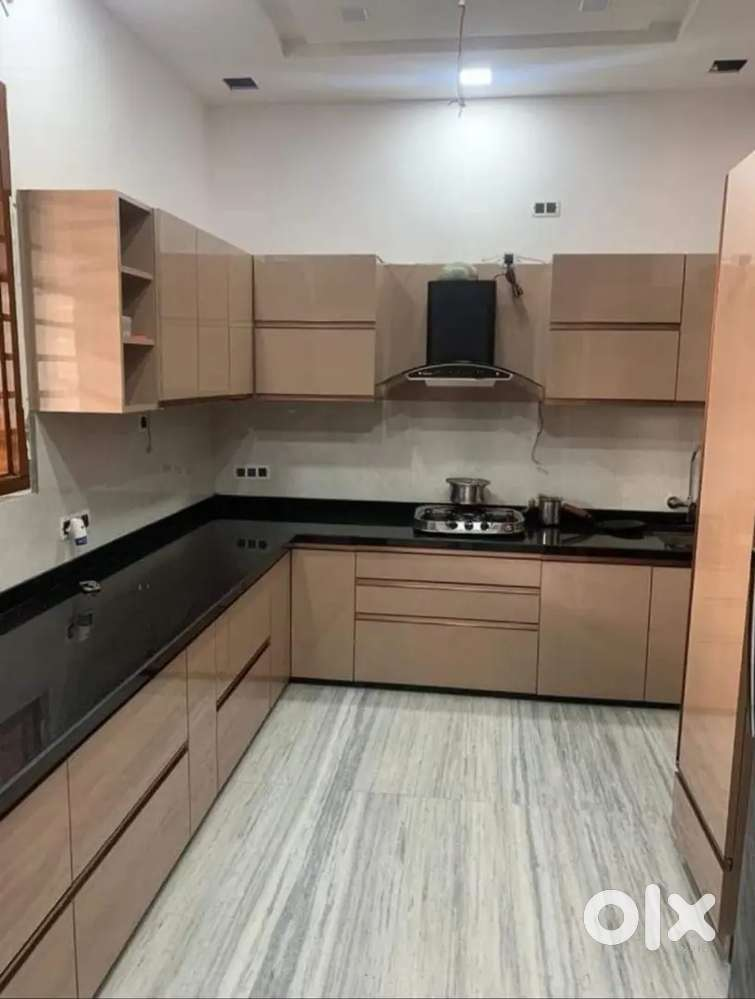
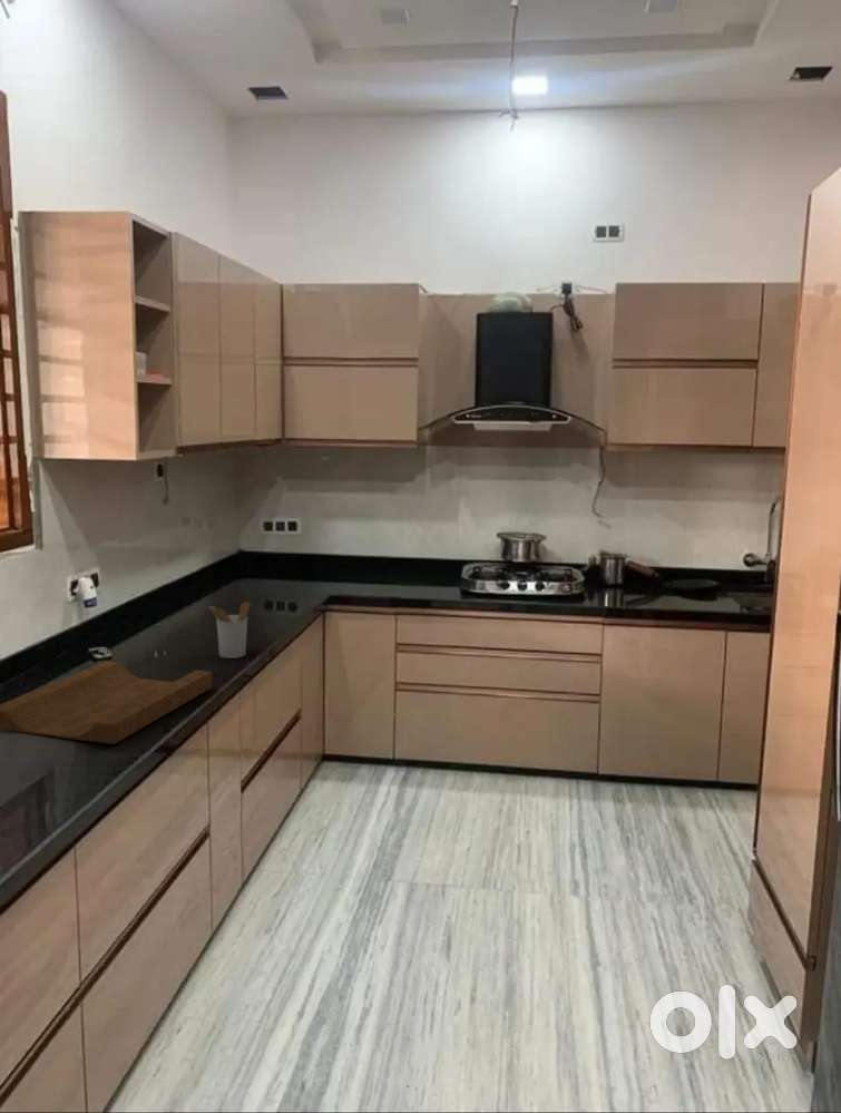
+ utensil holder (227, 628)
+ cutting board (109, 697)
